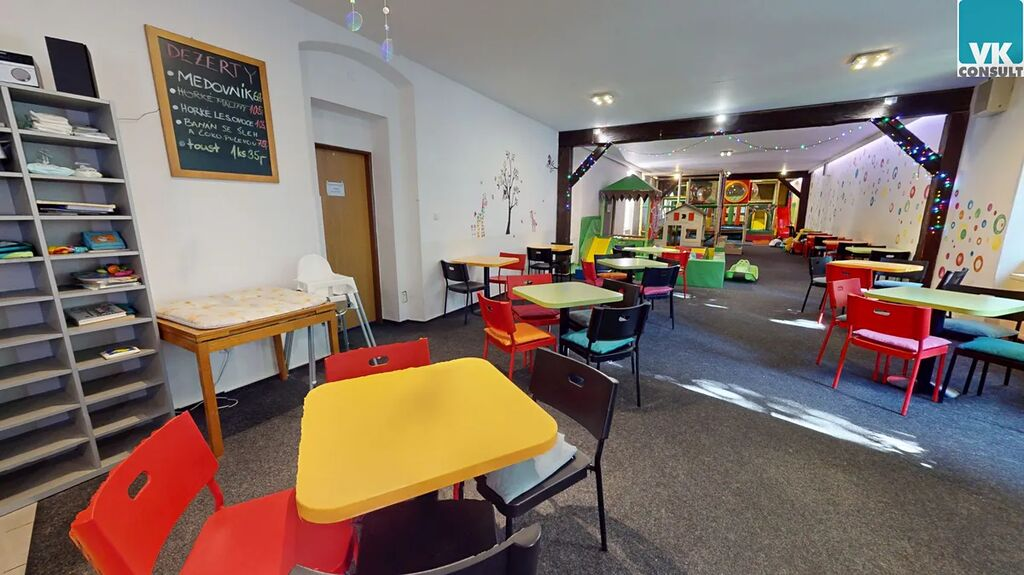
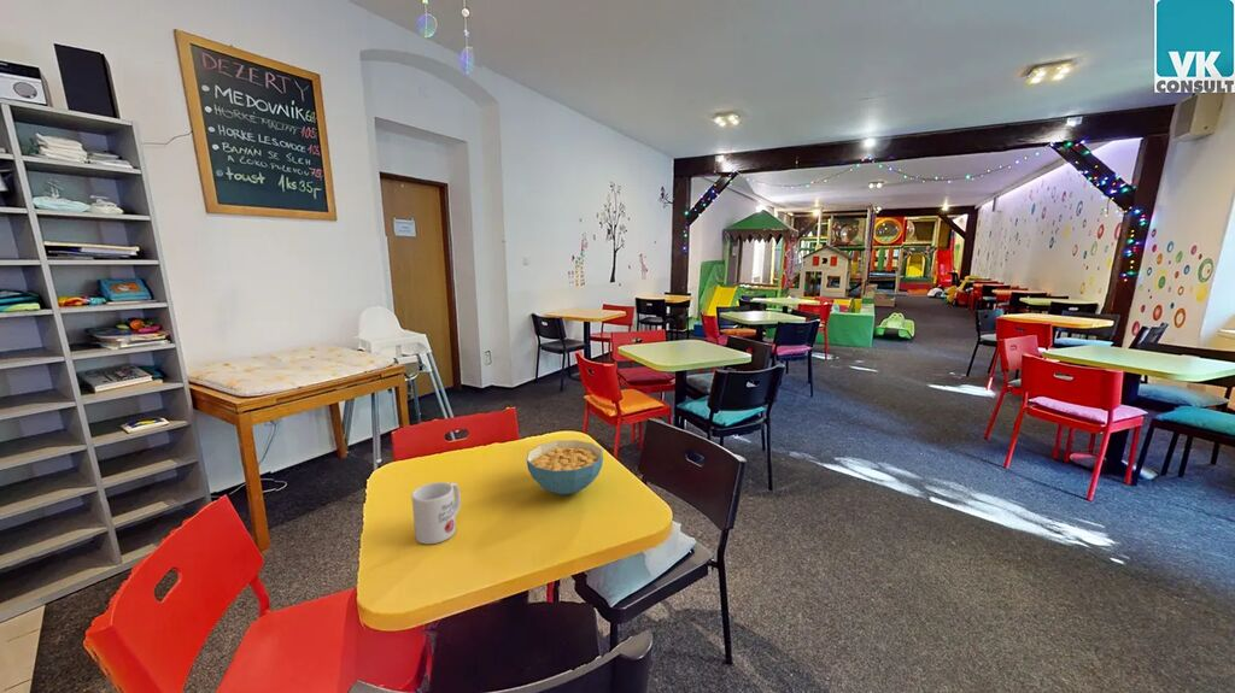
+ mug (440, 507)
+ cereal bowl (566, 471)
